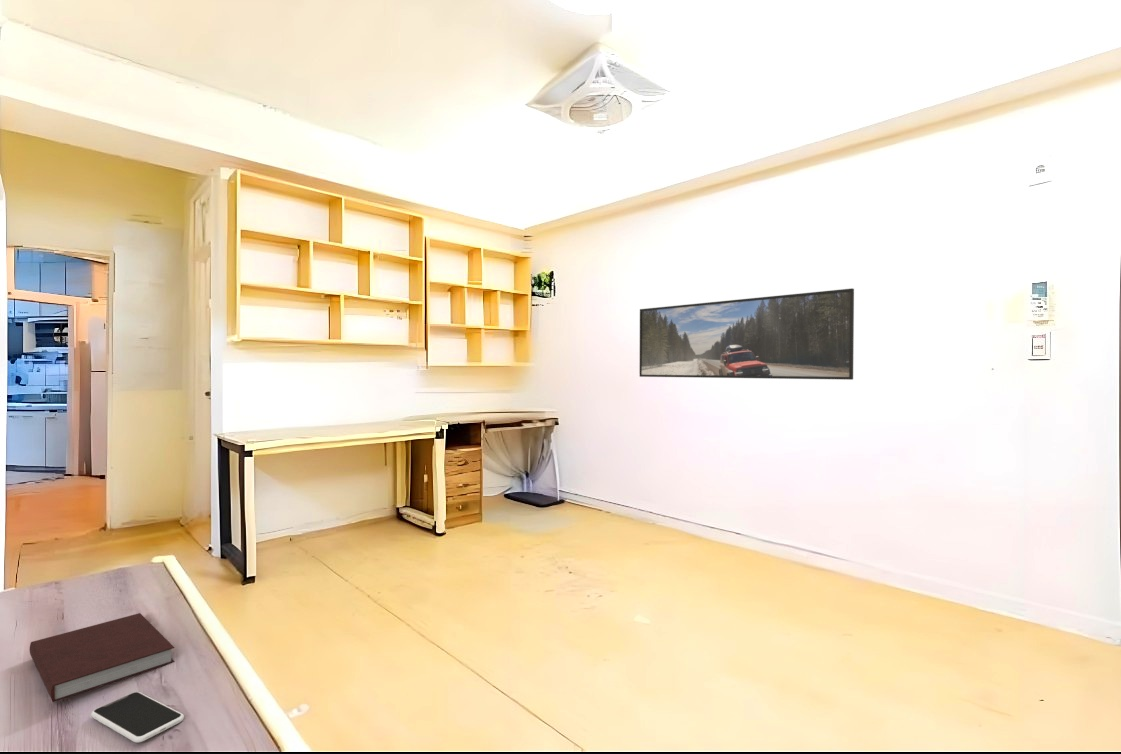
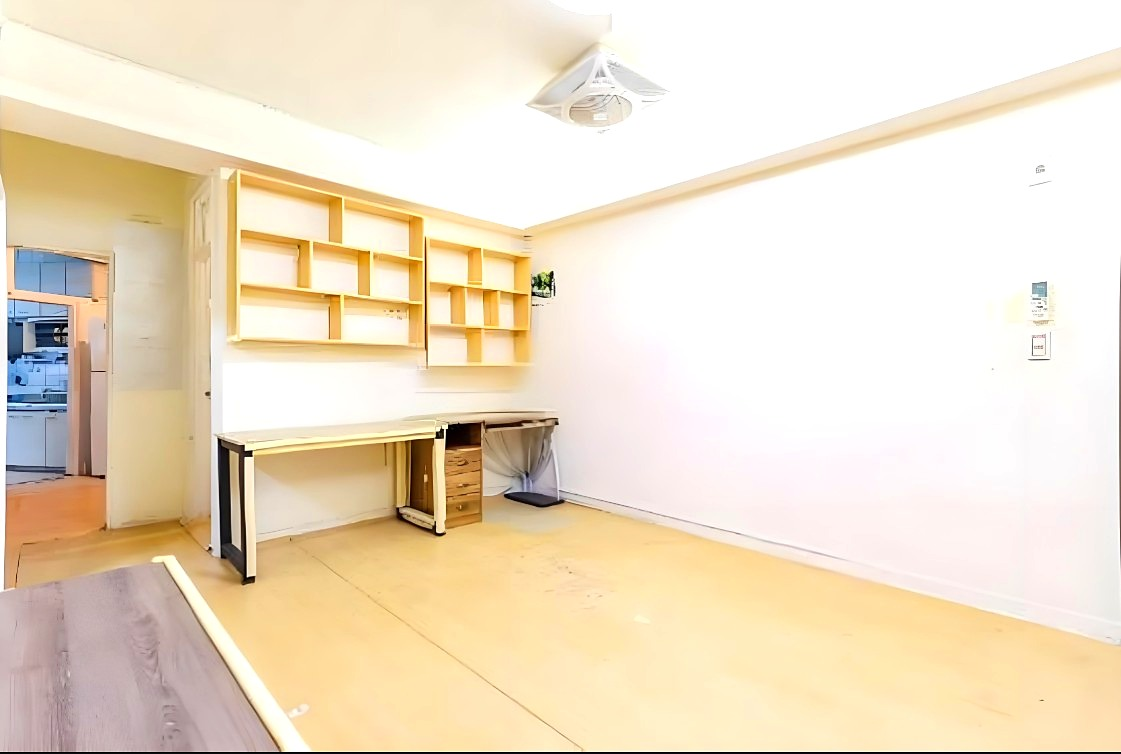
- notebook (101, 652)
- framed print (730, 339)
- smartphone (137, 715)
